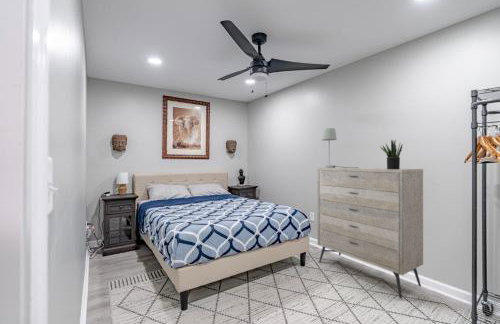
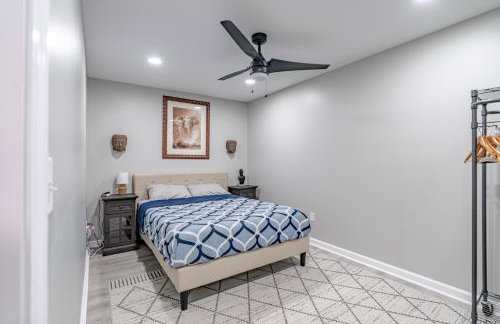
- potted plant (391, 154)
- table lamp (329, 147)
- dresser (364, 220)
